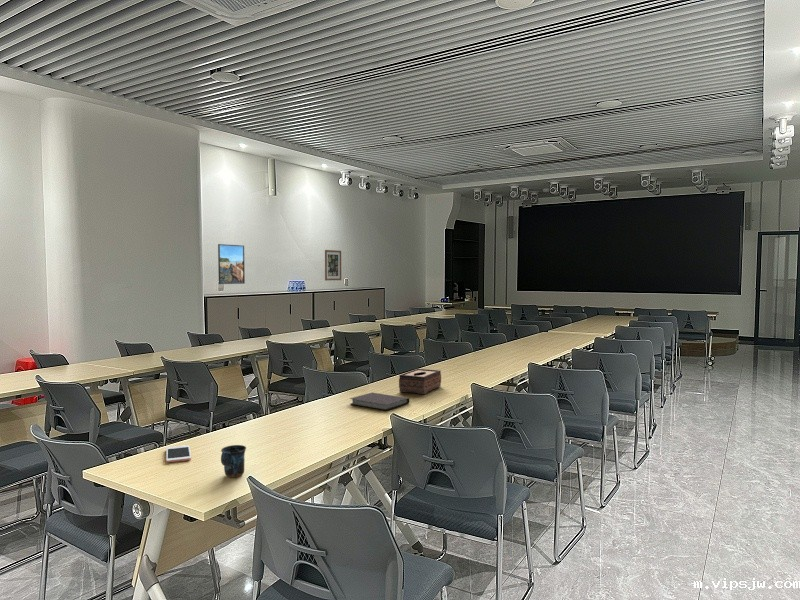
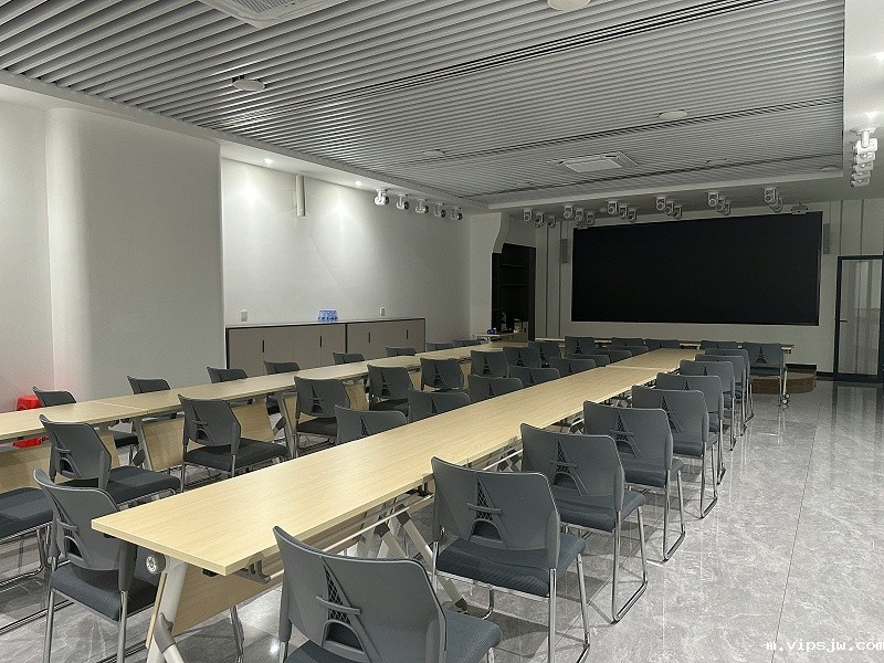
- tissue box (420, 380)
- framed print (231, 264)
- notebook (379, 400)
- wall art (333, 265)
- mug (230, 462)
- cell phone (178, 453)
